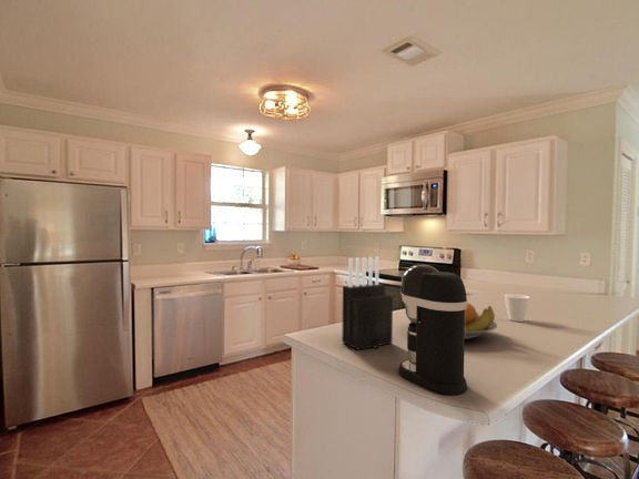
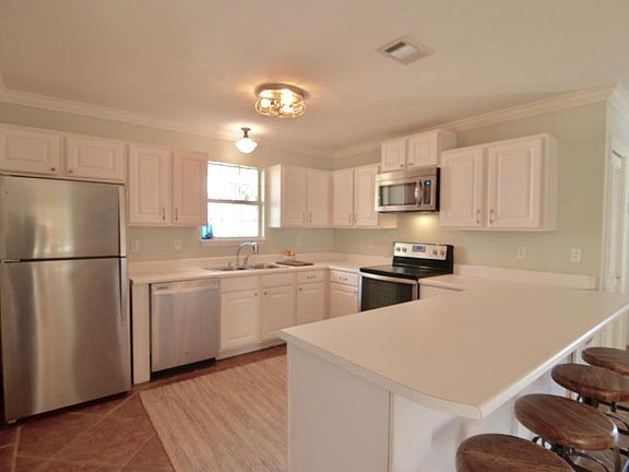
- knife block (368, 300)
- coffee maker (432, 323)
- cup (516, 307)
- fruit bowl (465, 317)
